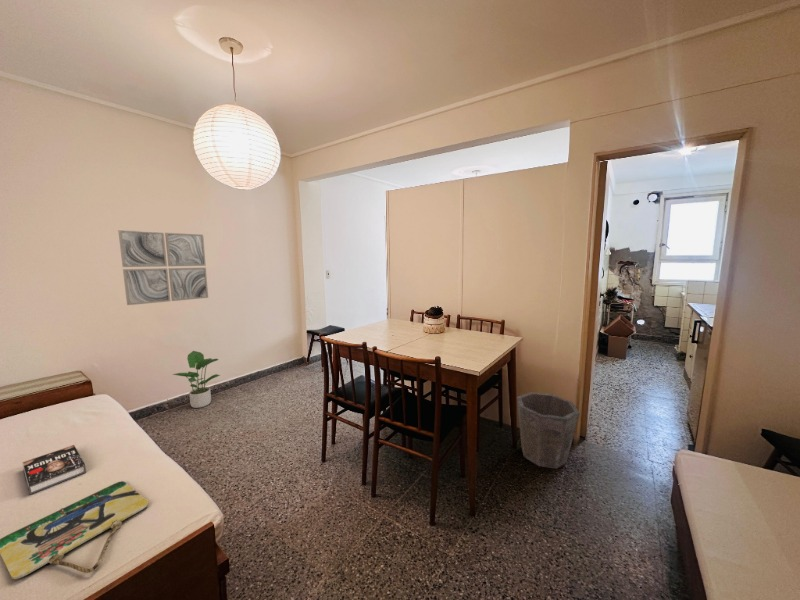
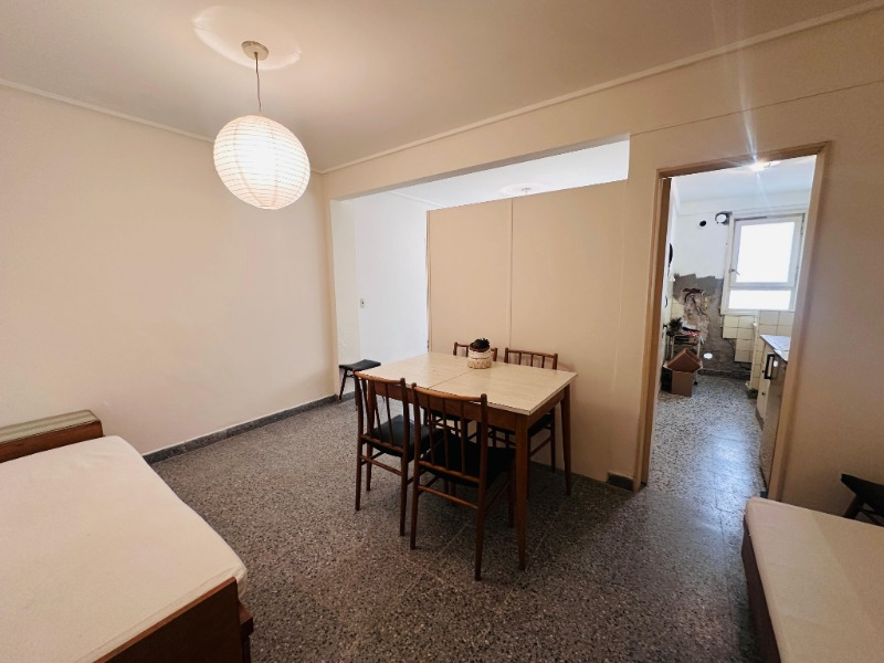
- home sign (85, 530)
- wall art (166, 268)
- book (54, 467)
- potted plant (197, 381)
- waste bin (544, 429)
